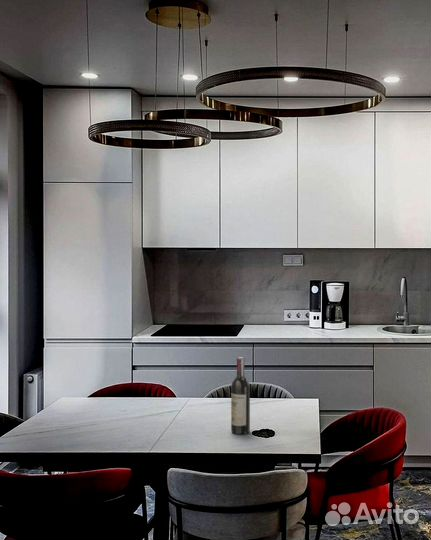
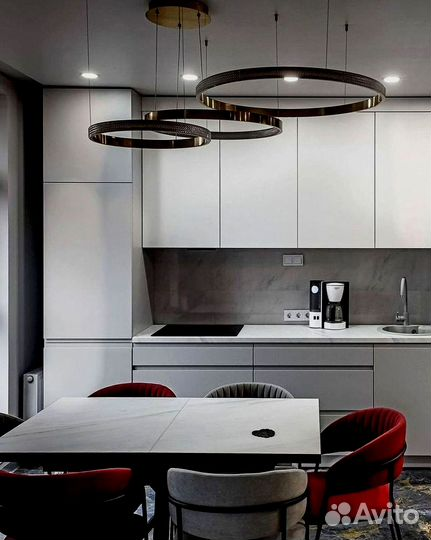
- wine bottle (240, 394)
